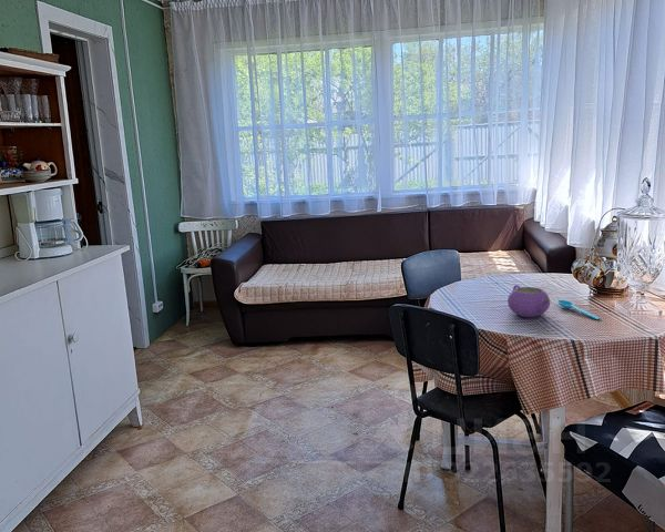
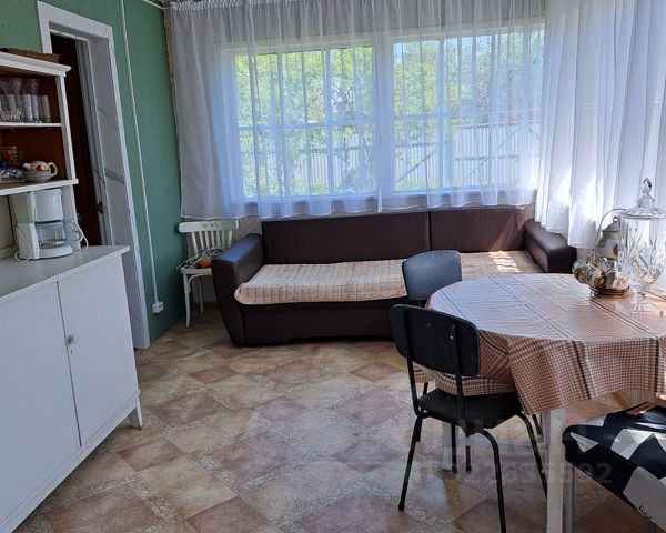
- teapot (529, 303)
- spoon (577, 308)
